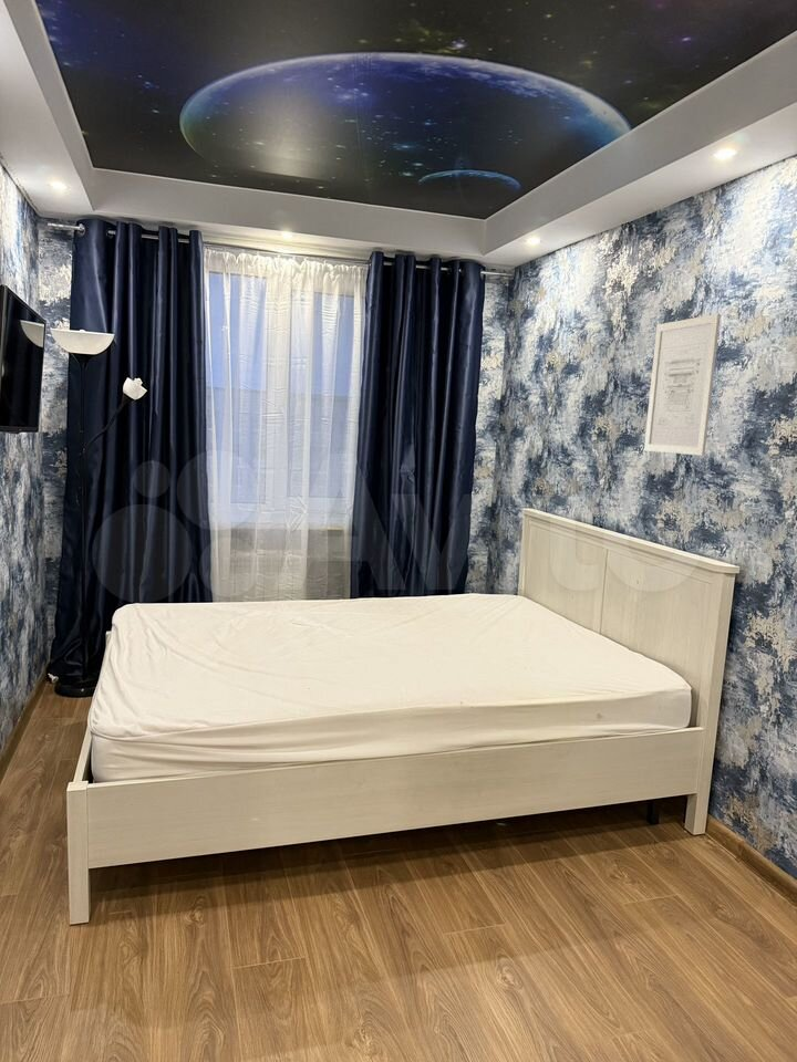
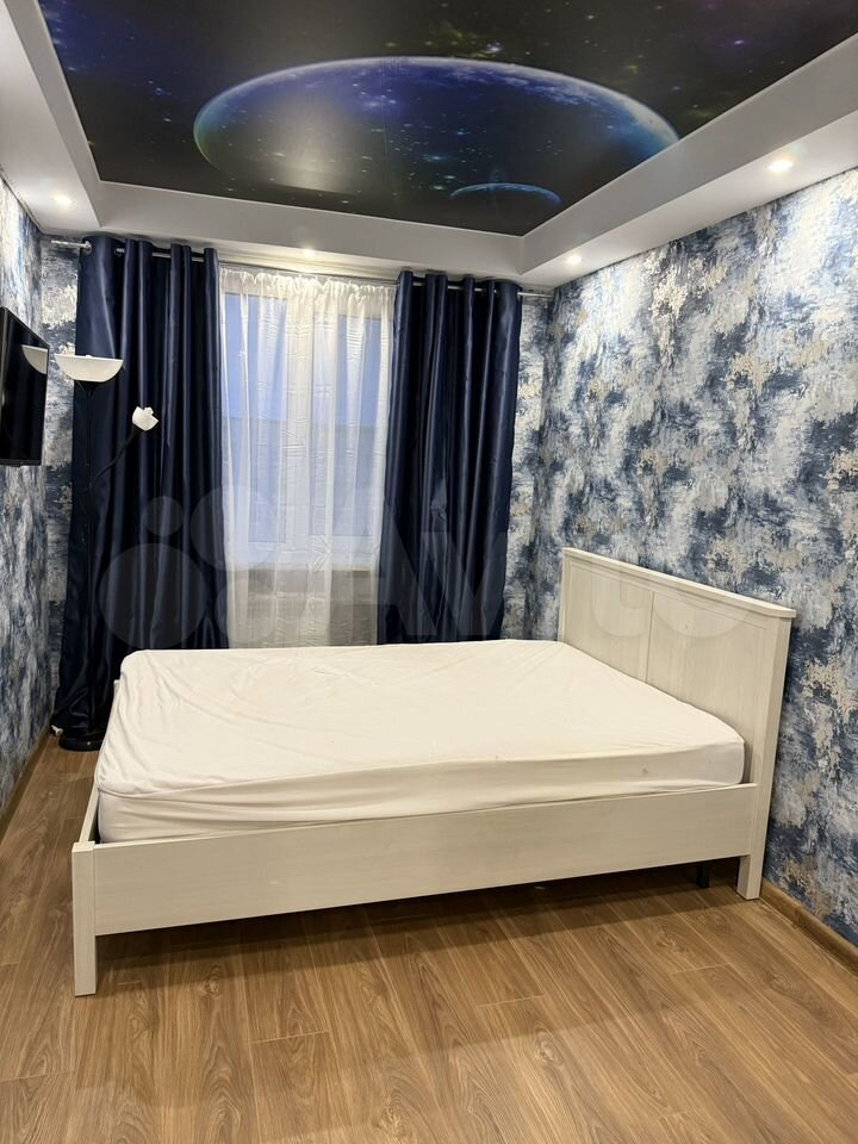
- wall art (680, 386)
